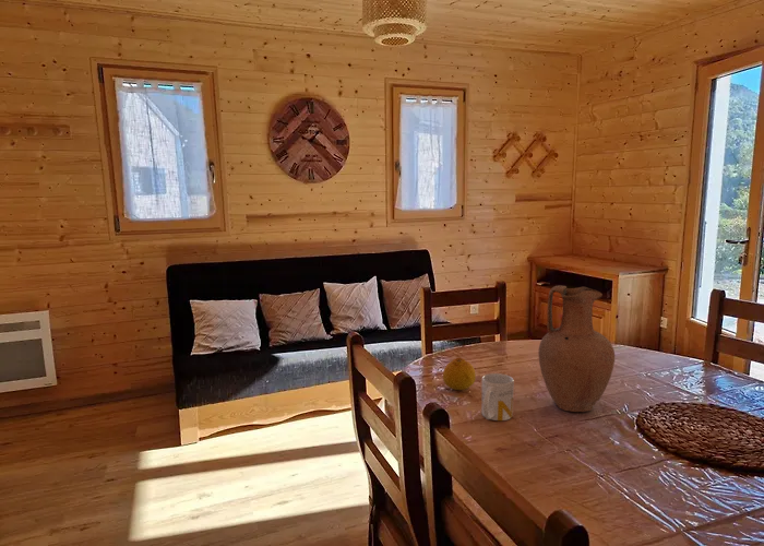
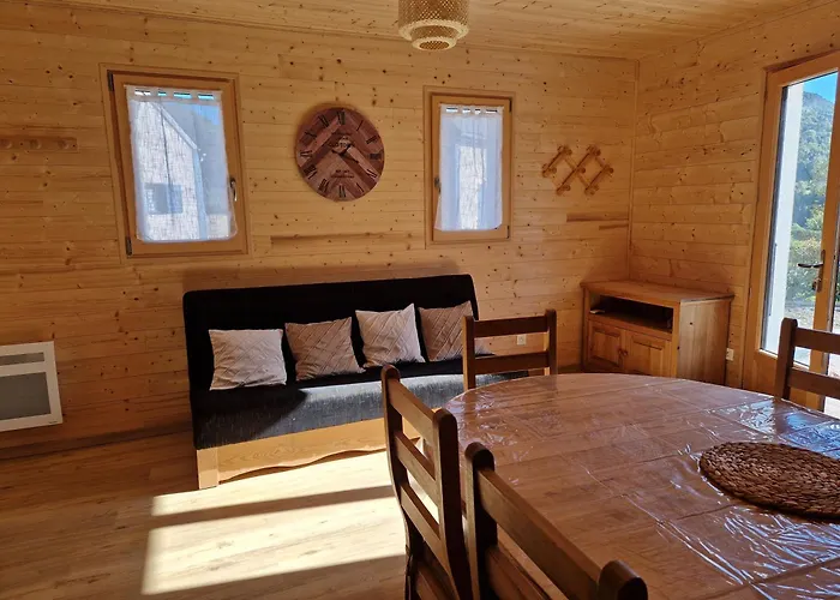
- fruit (458, 373)
- mug (497, 399)
- vase (575, 347)
